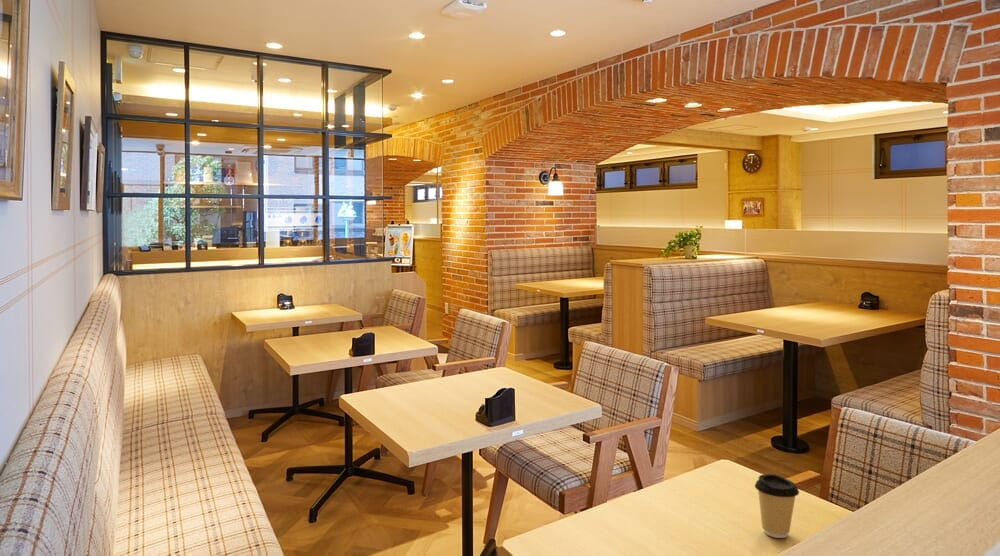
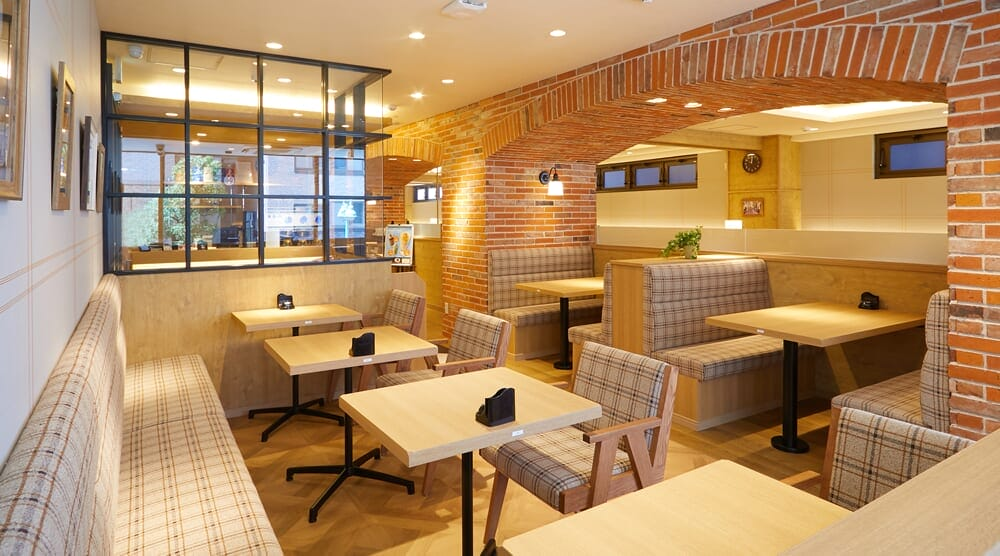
- coffee cup (776, 506)
